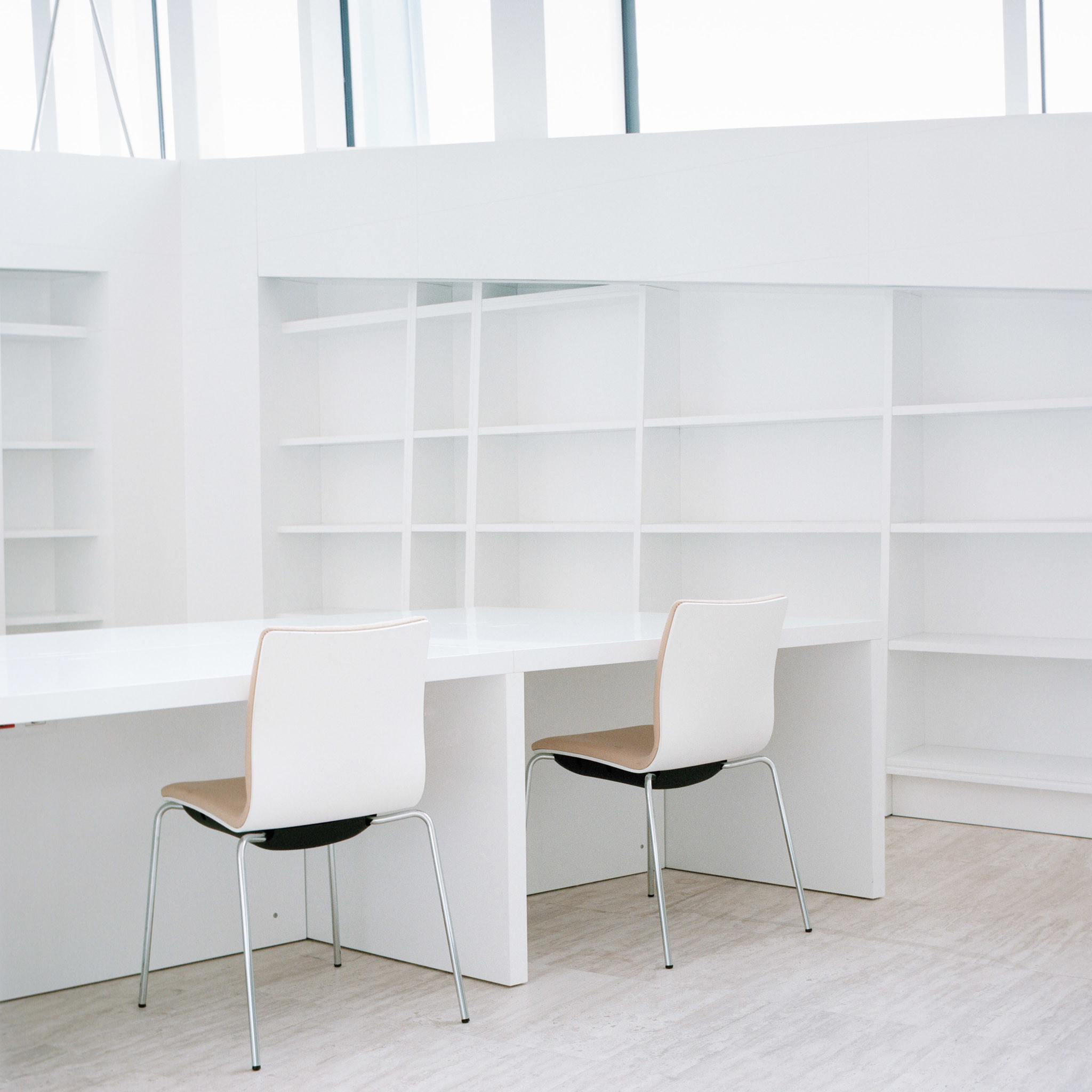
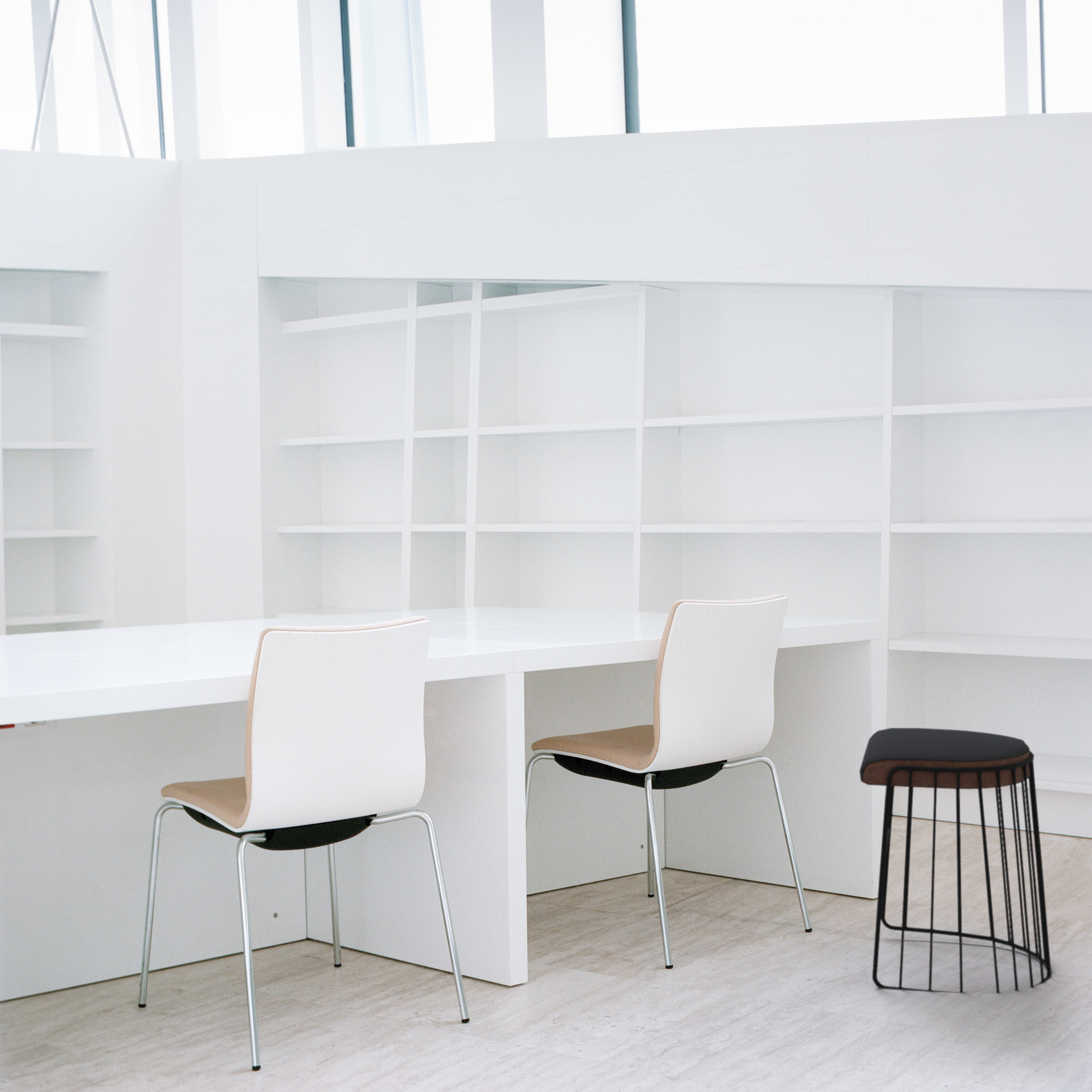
+ stool (957, 853)
